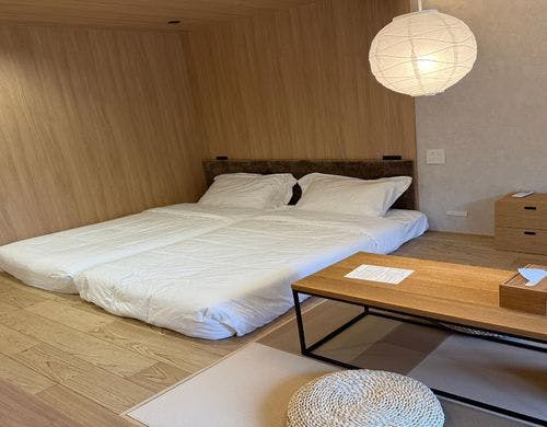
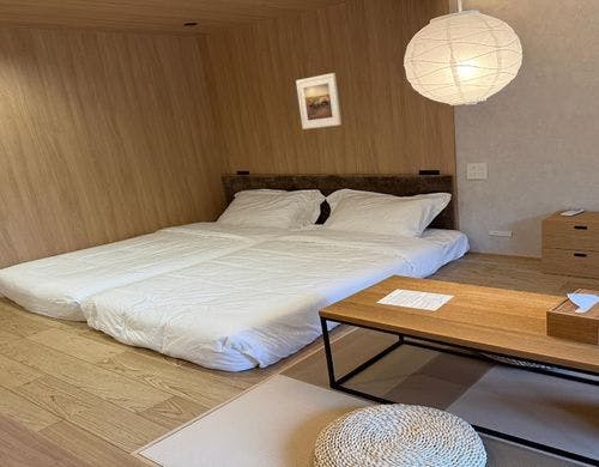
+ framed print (317, 102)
